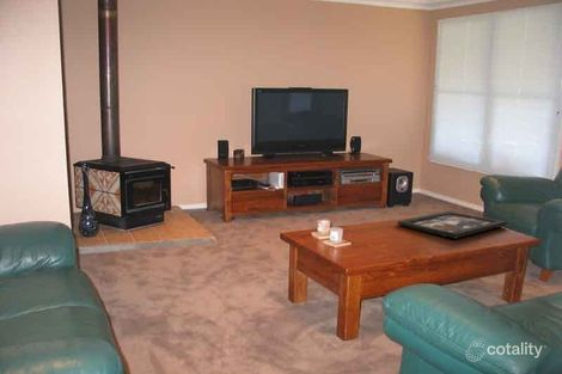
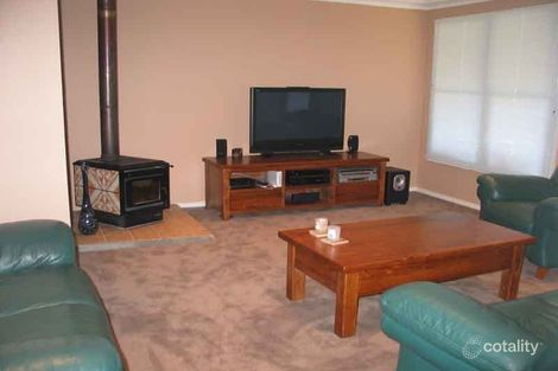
- board game (451, 222)
